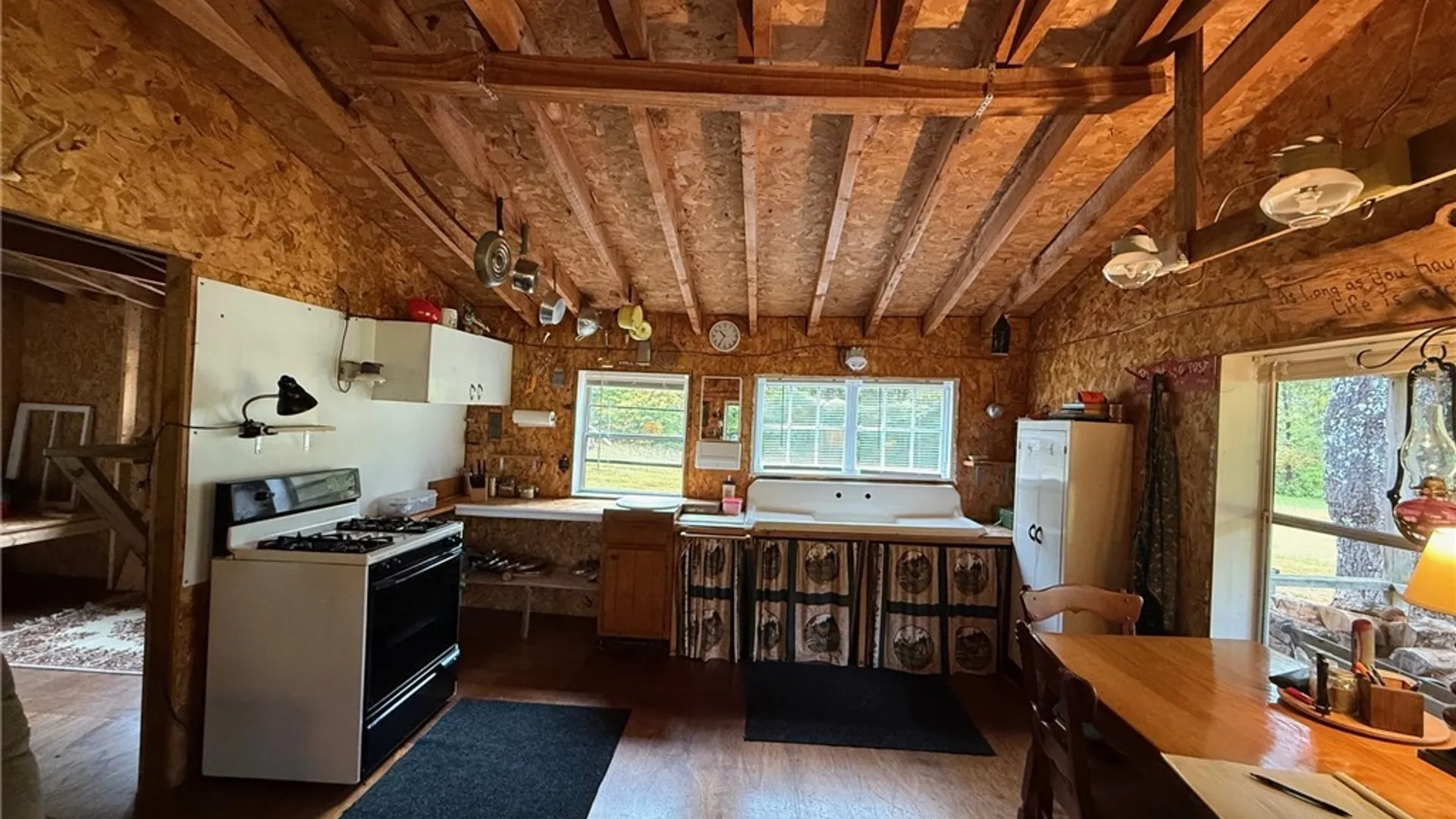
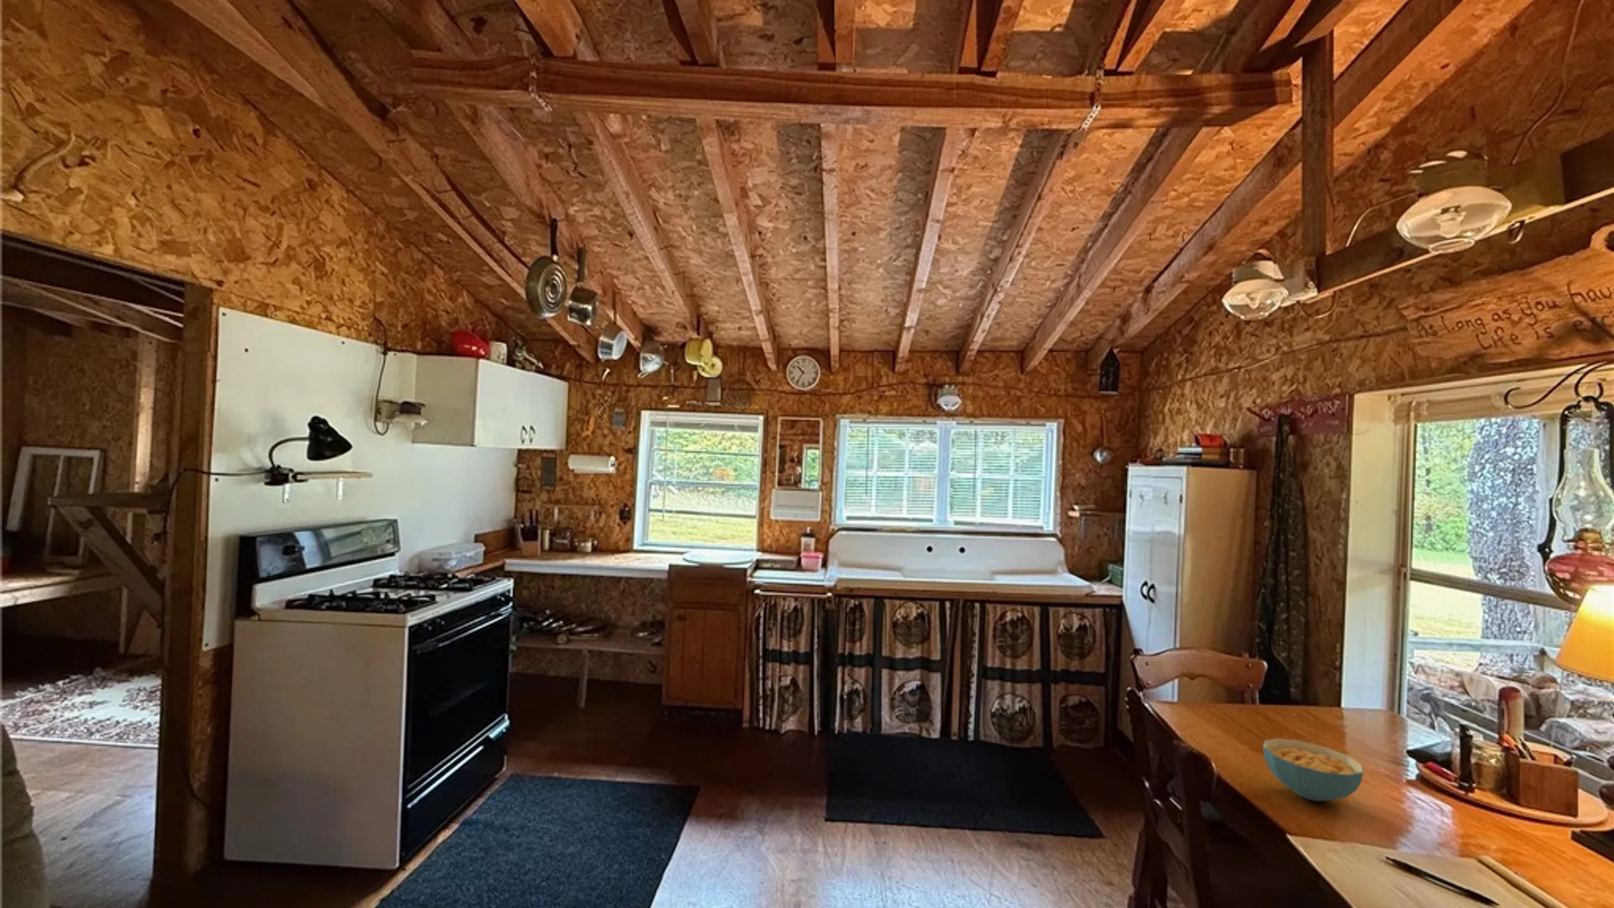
+ cereal bowl (1310, 775)
